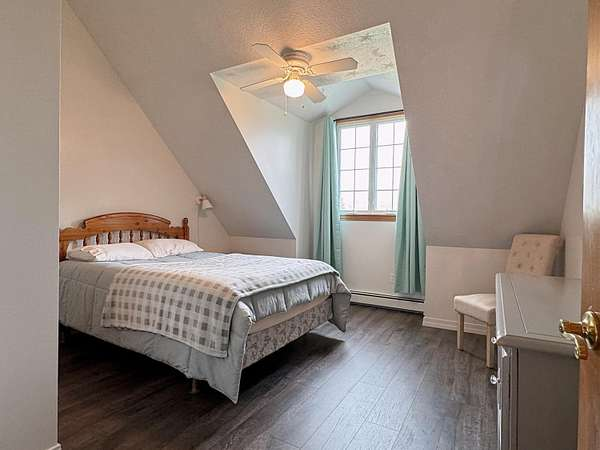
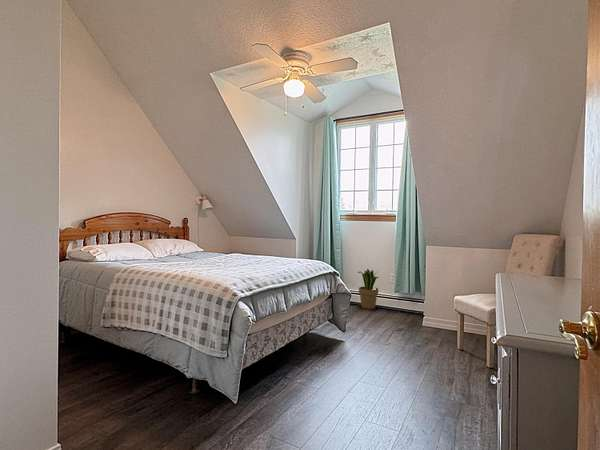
+ potted plant (369, 287)
